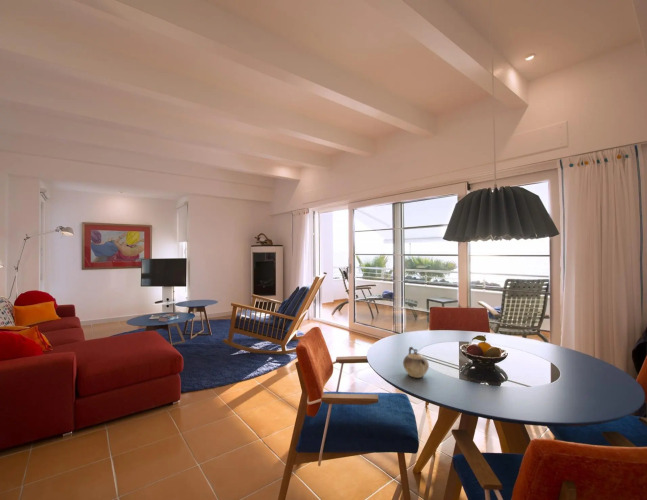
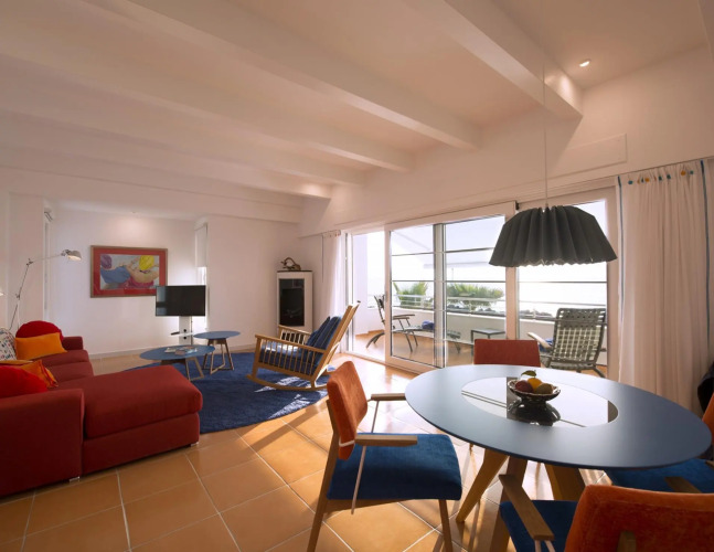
- teapot (416, 362)
